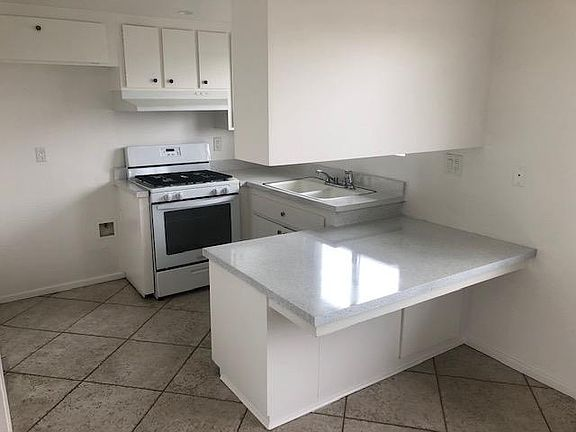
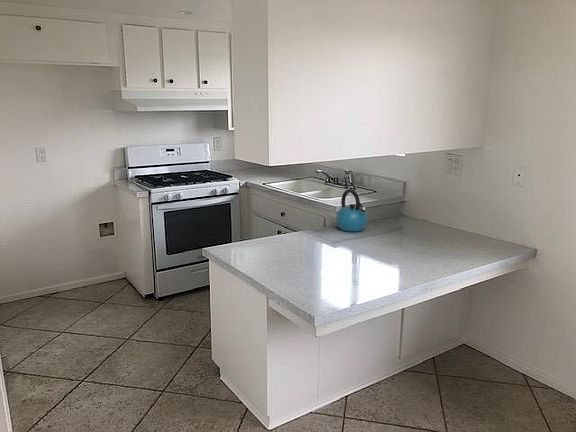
+ kettle (353, 210)
